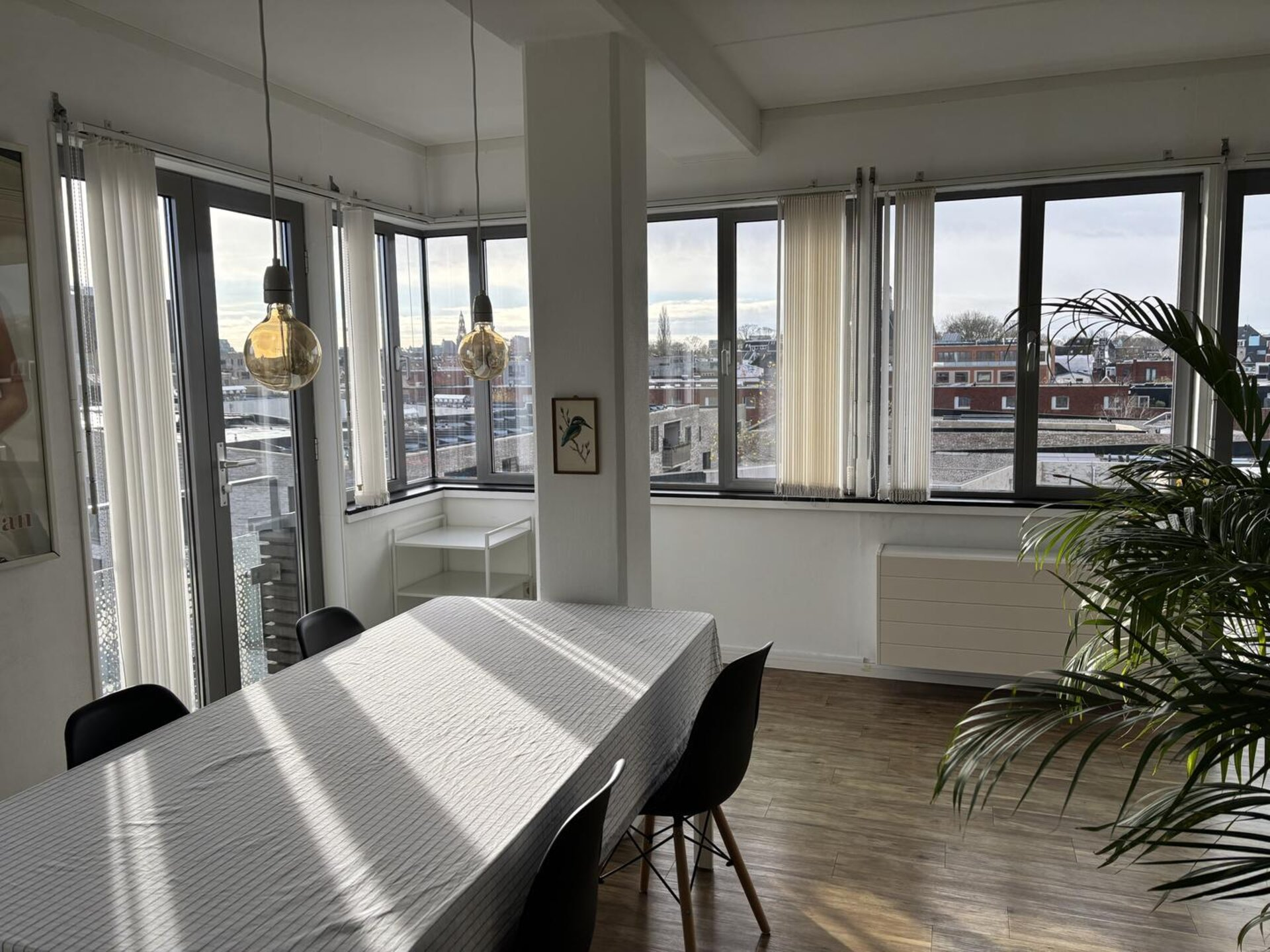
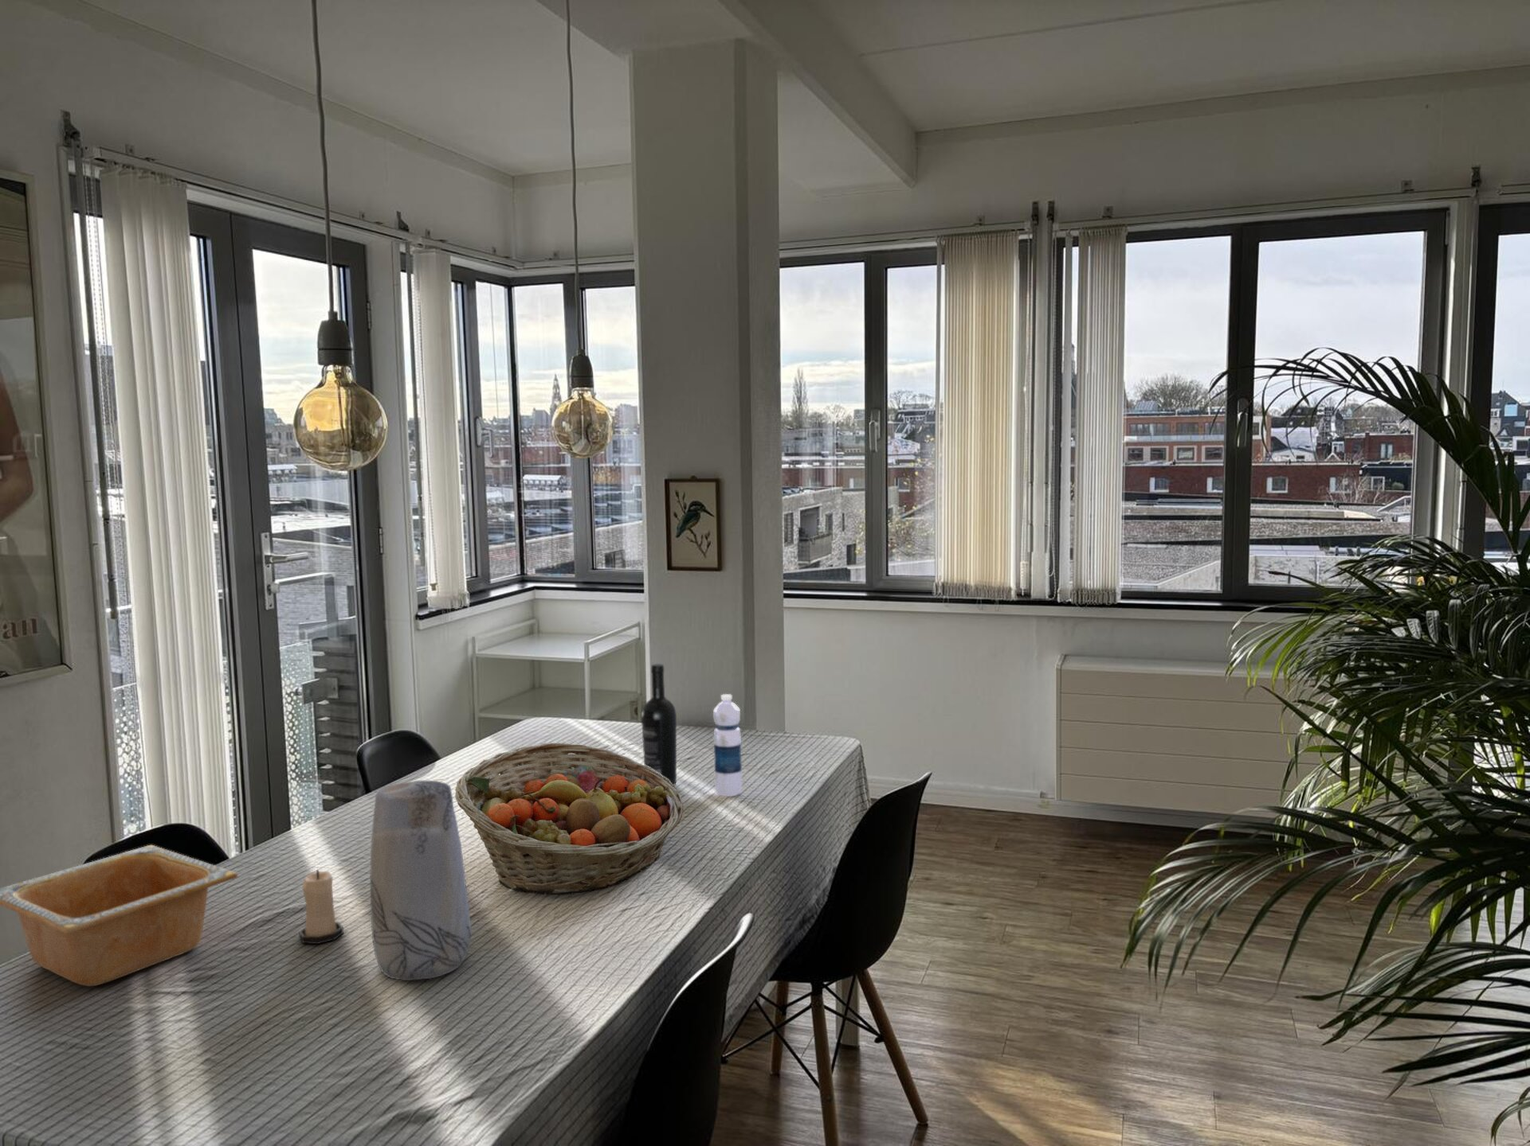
+ wine bottle (659, 725)
+ vase (418, 878)
+ water bottle (728, 744)
+ fruit basket (573, 814)
+ candle (319, 902)
+ serving bowl (116, 920)
